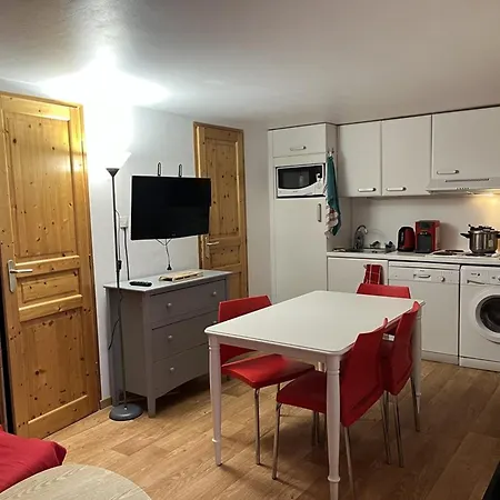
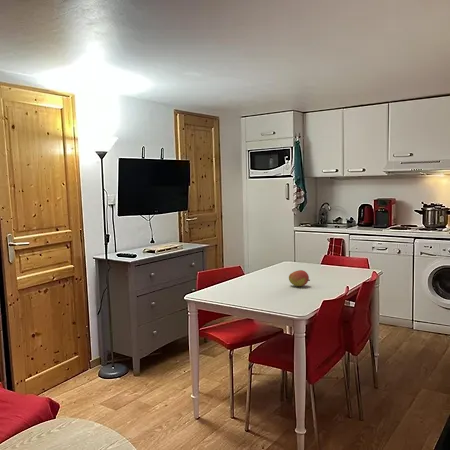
+ fruit (299, 278)
